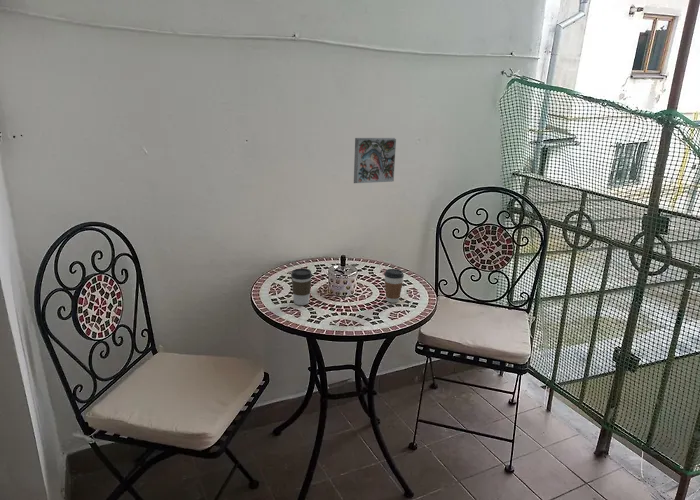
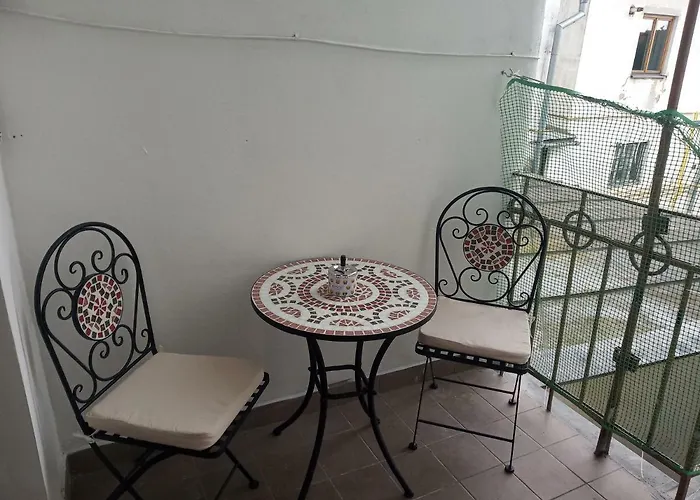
- coffee cup (301, 287)
- coffee cup (393, 285)
- decorative tile (375, 160)
